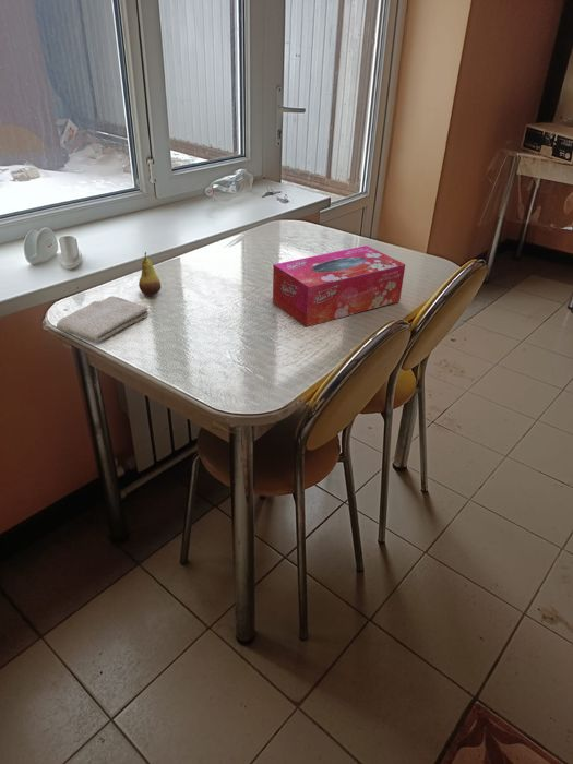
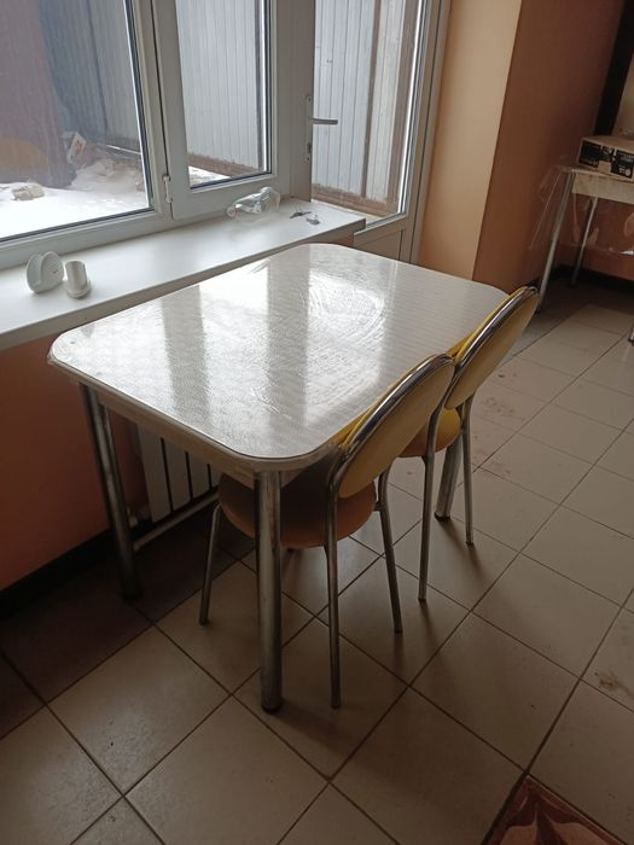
- tissue box (338, 283)
- fruit (148, 272)
- washcloth (105, 317)
